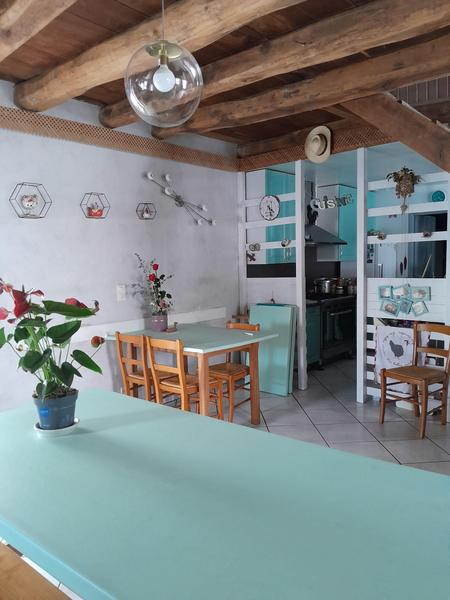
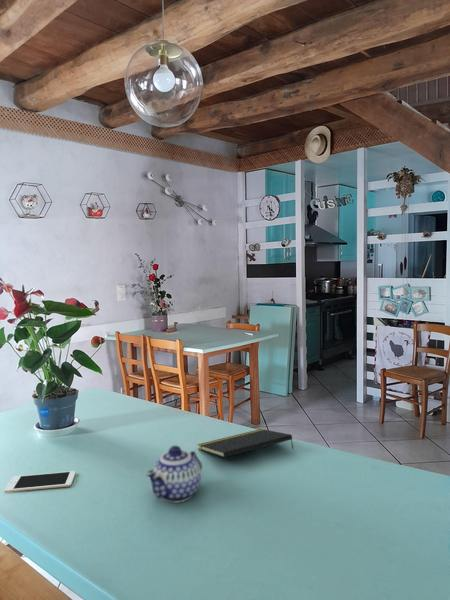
+ cell phone (41, 481)
+ teapot (175, 471)
+ notepad (244, 441)
